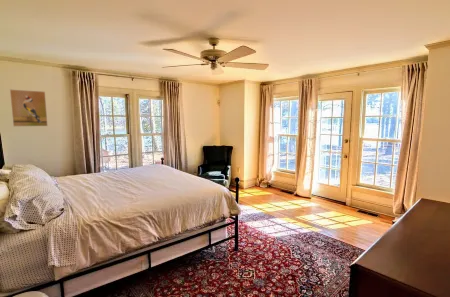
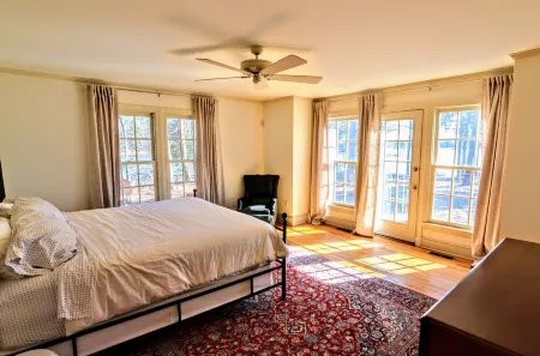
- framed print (29, 108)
